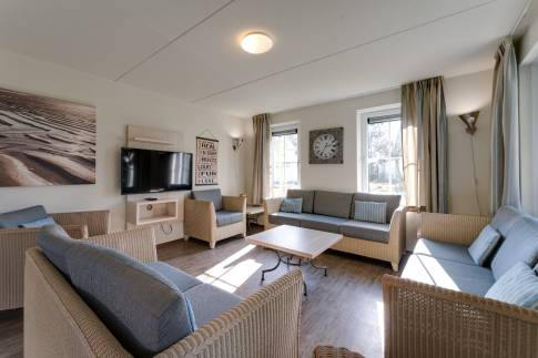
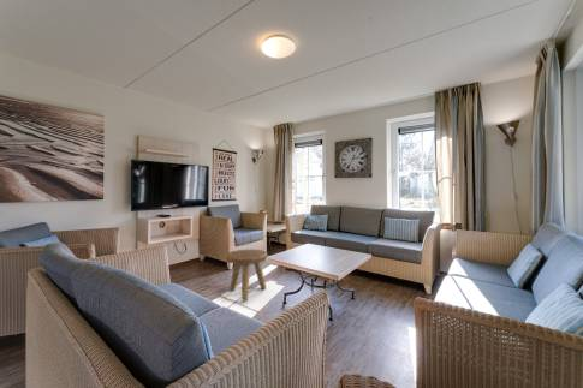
+ stool (246, 273)
